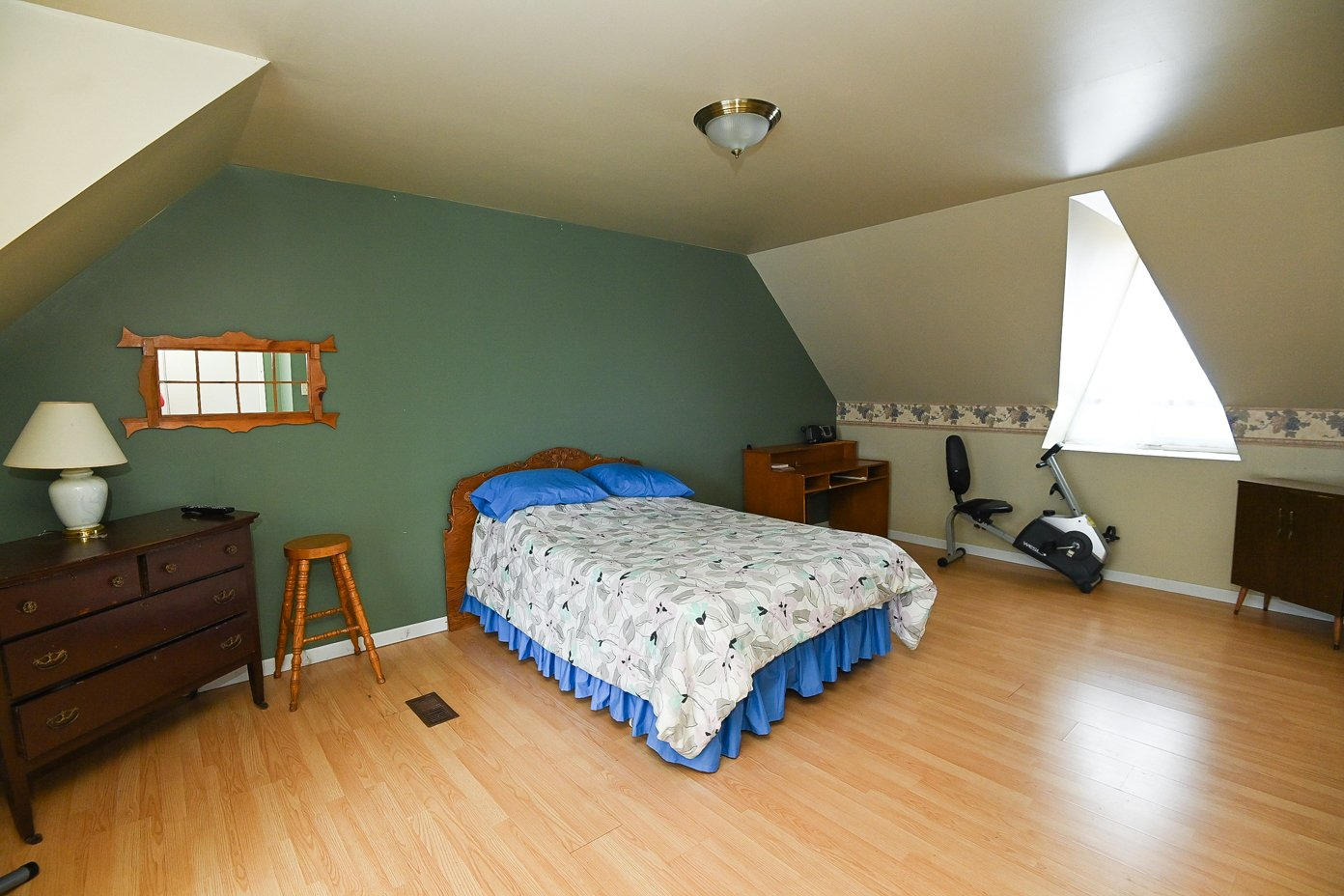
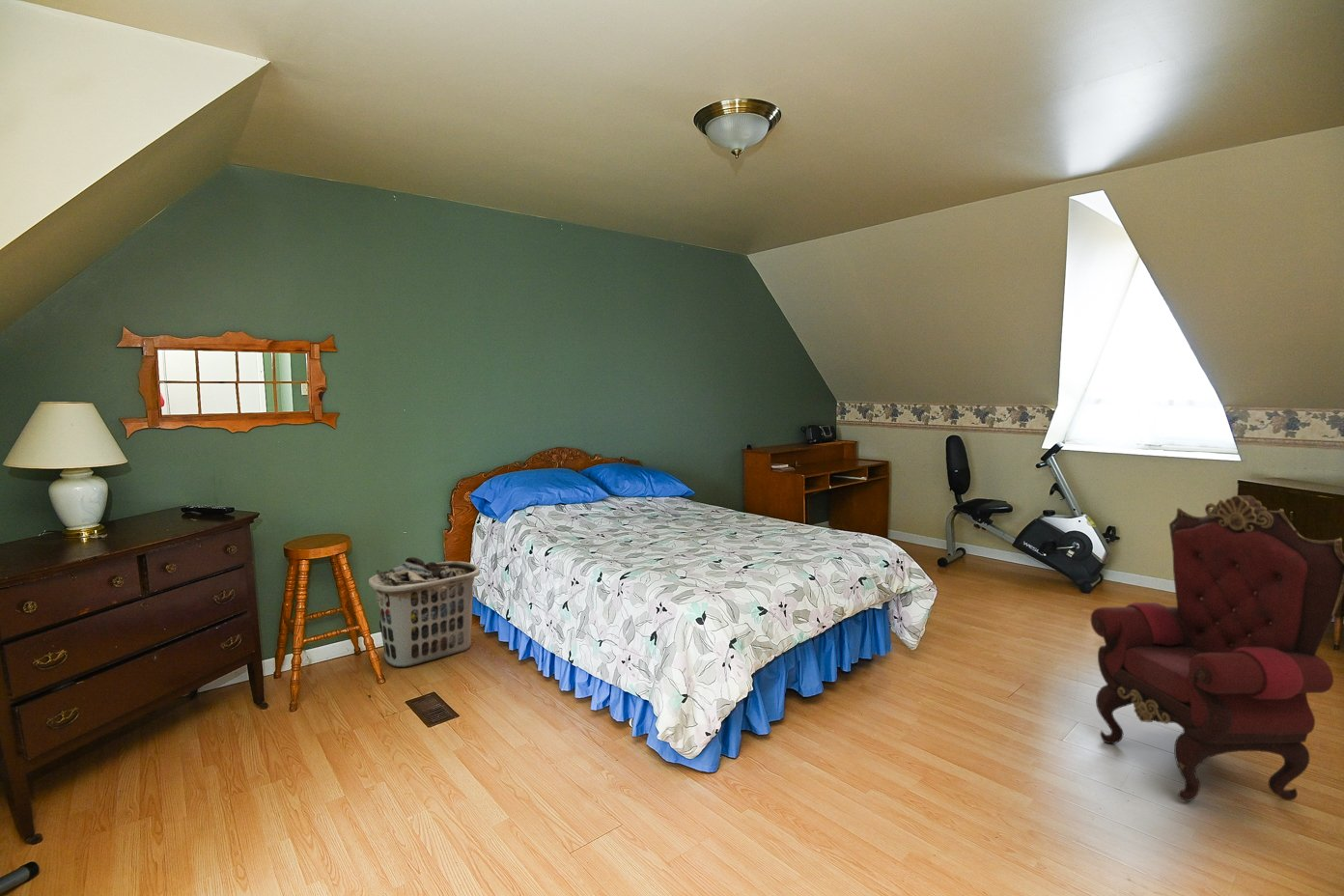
+ armchair (1199, 633)
+ clothes hamper (427, 604)
